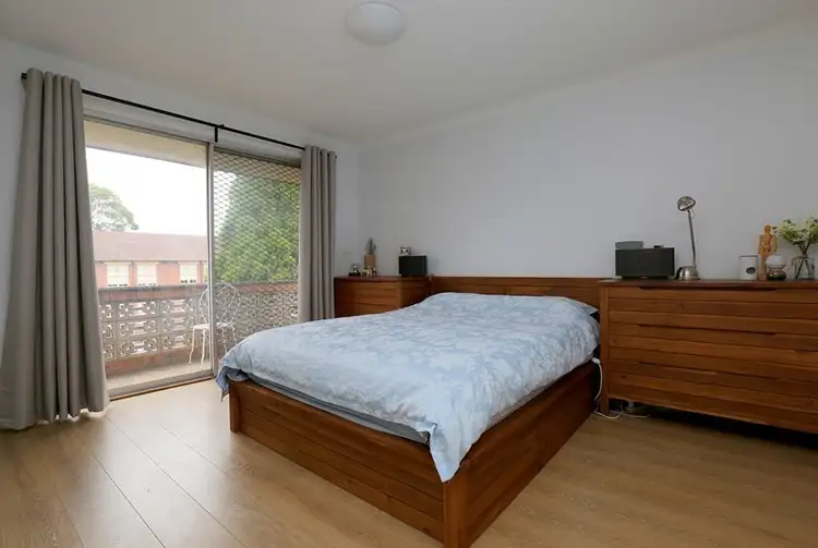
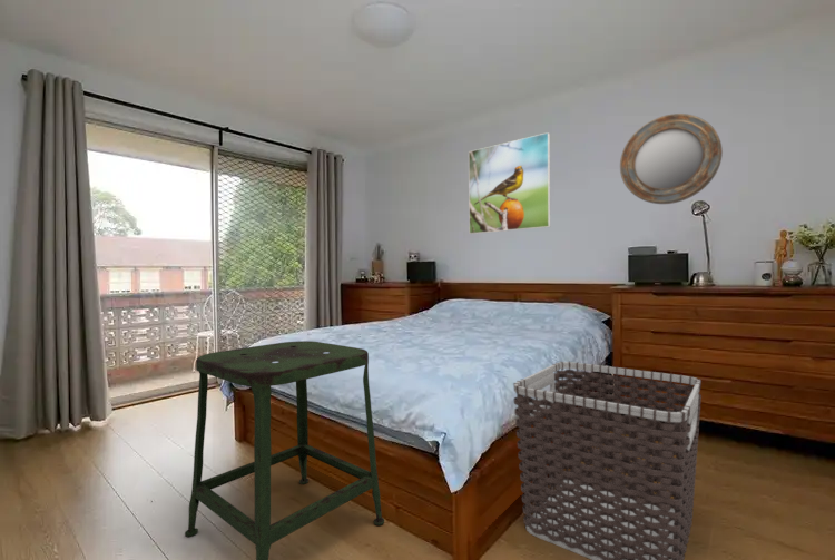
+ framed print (507, 186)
+ clothes hamper (608, 453)
+ stool (287, 449)
+ home mirror (667, 159)
